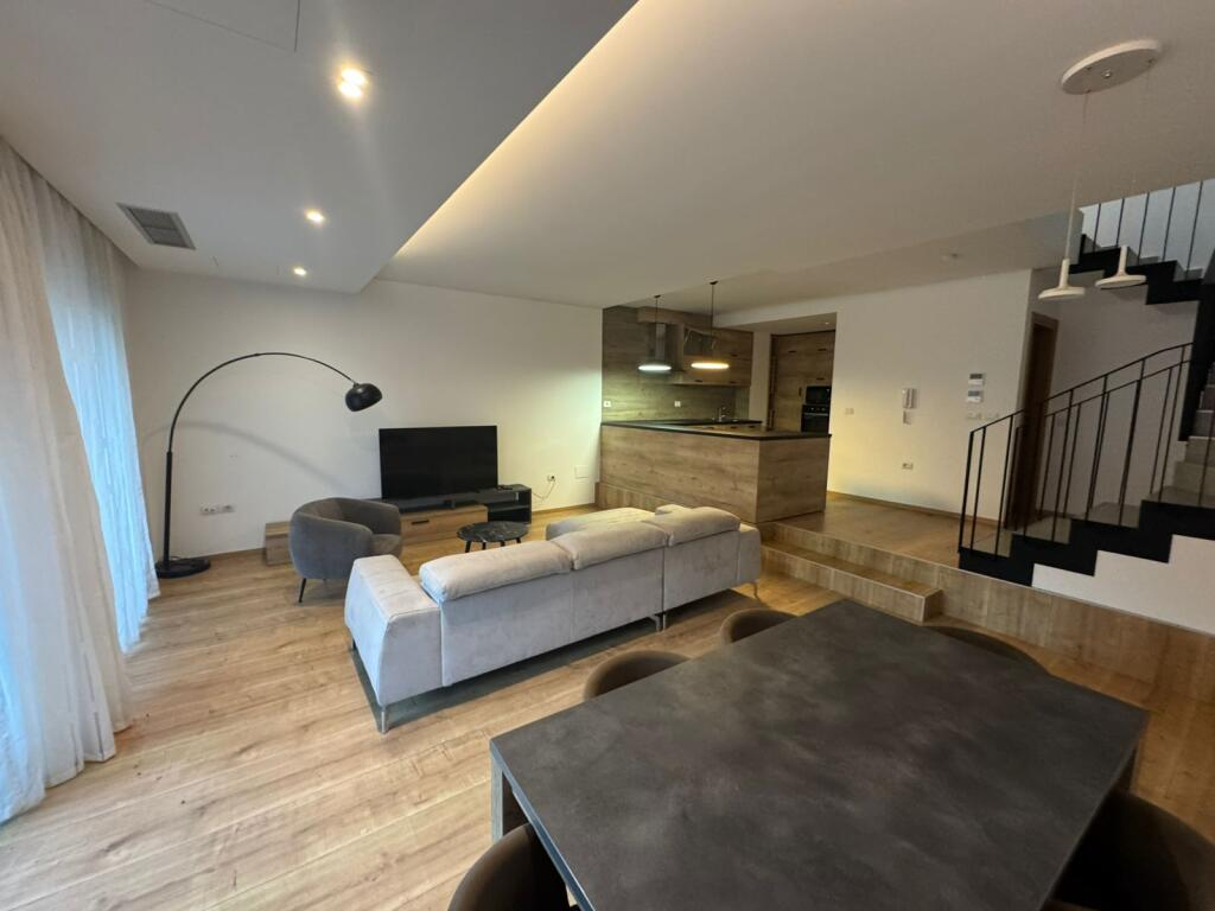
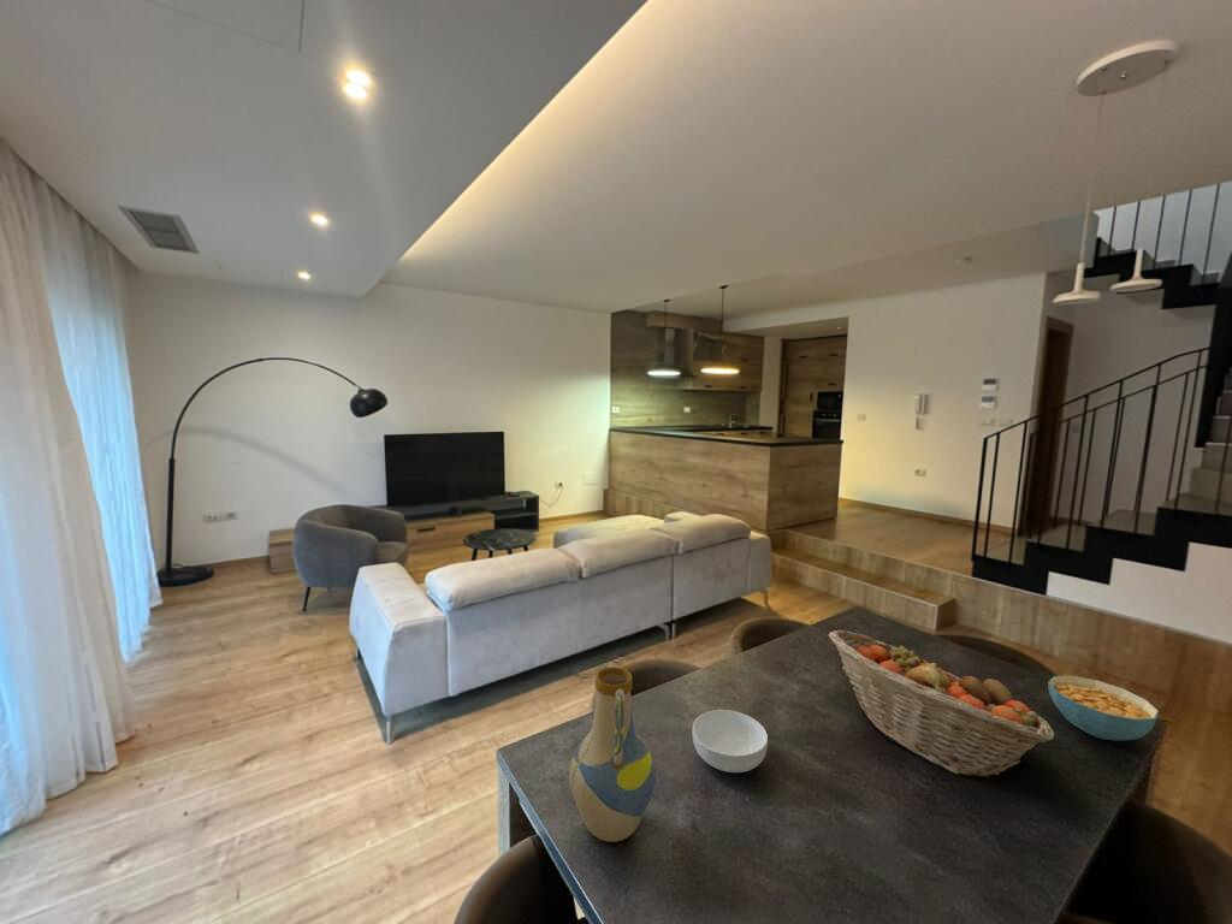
+ cereal bowl (1098, 713)
+ cereal bowl (728, 745)
+ vase (612, 751)
+ fruit basket (924, 689)
